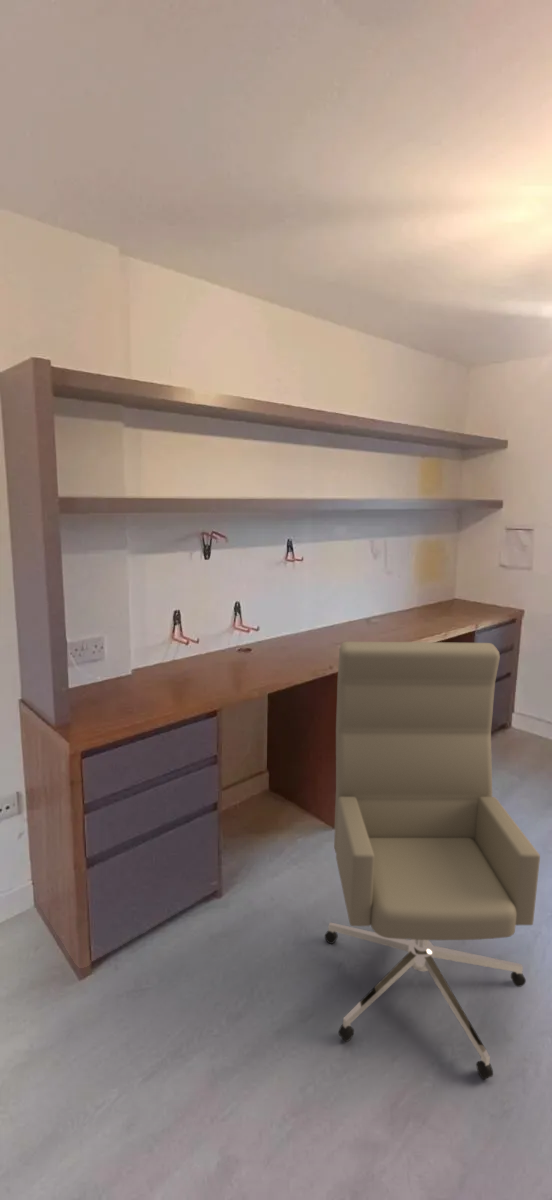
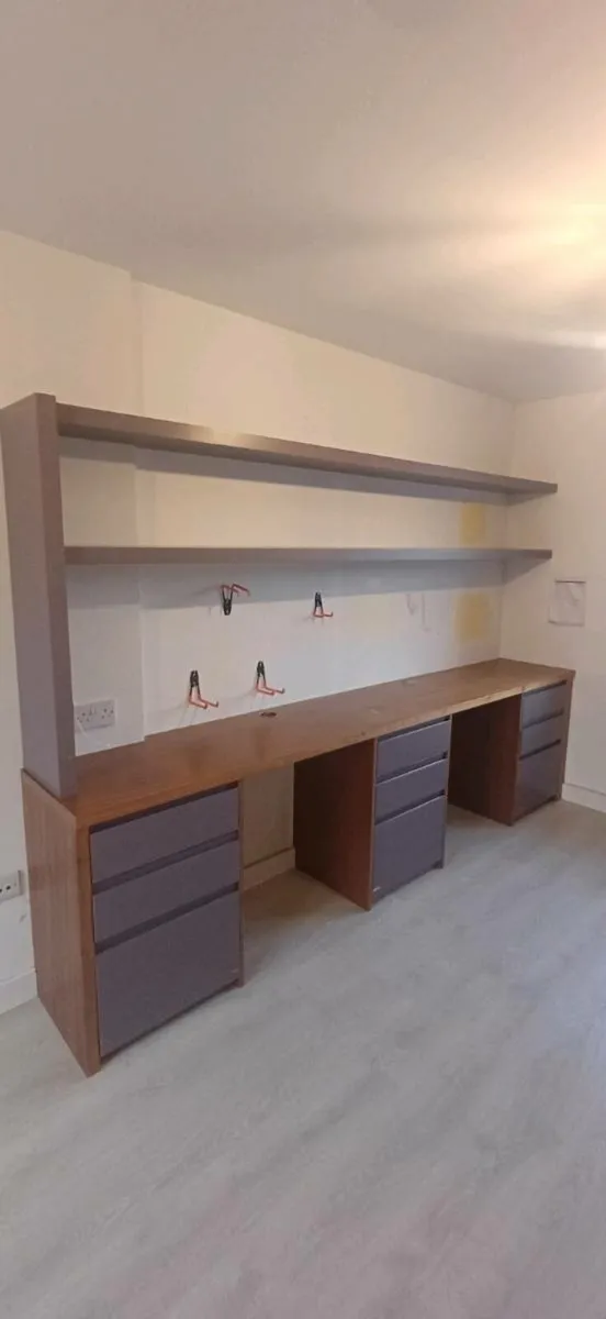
- office chair (422, 825)
